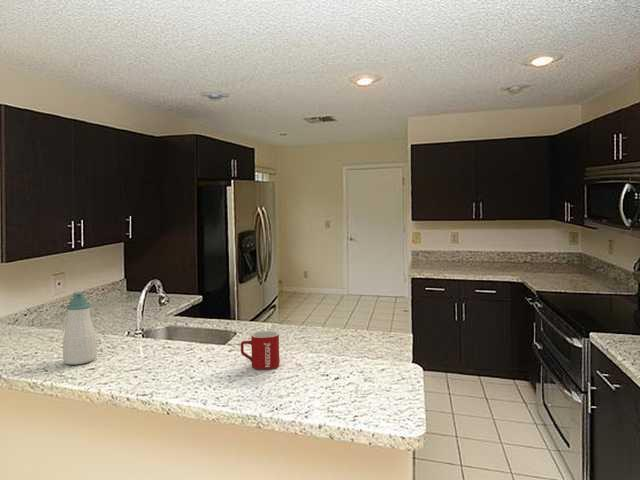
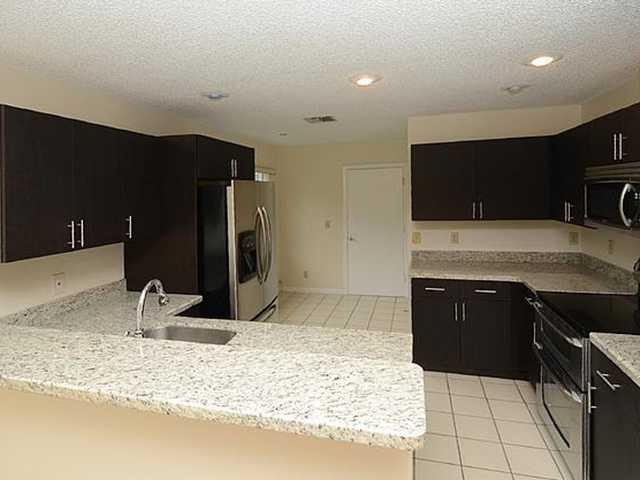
- soap bottle (79, 326)
- mug (260, 350)
